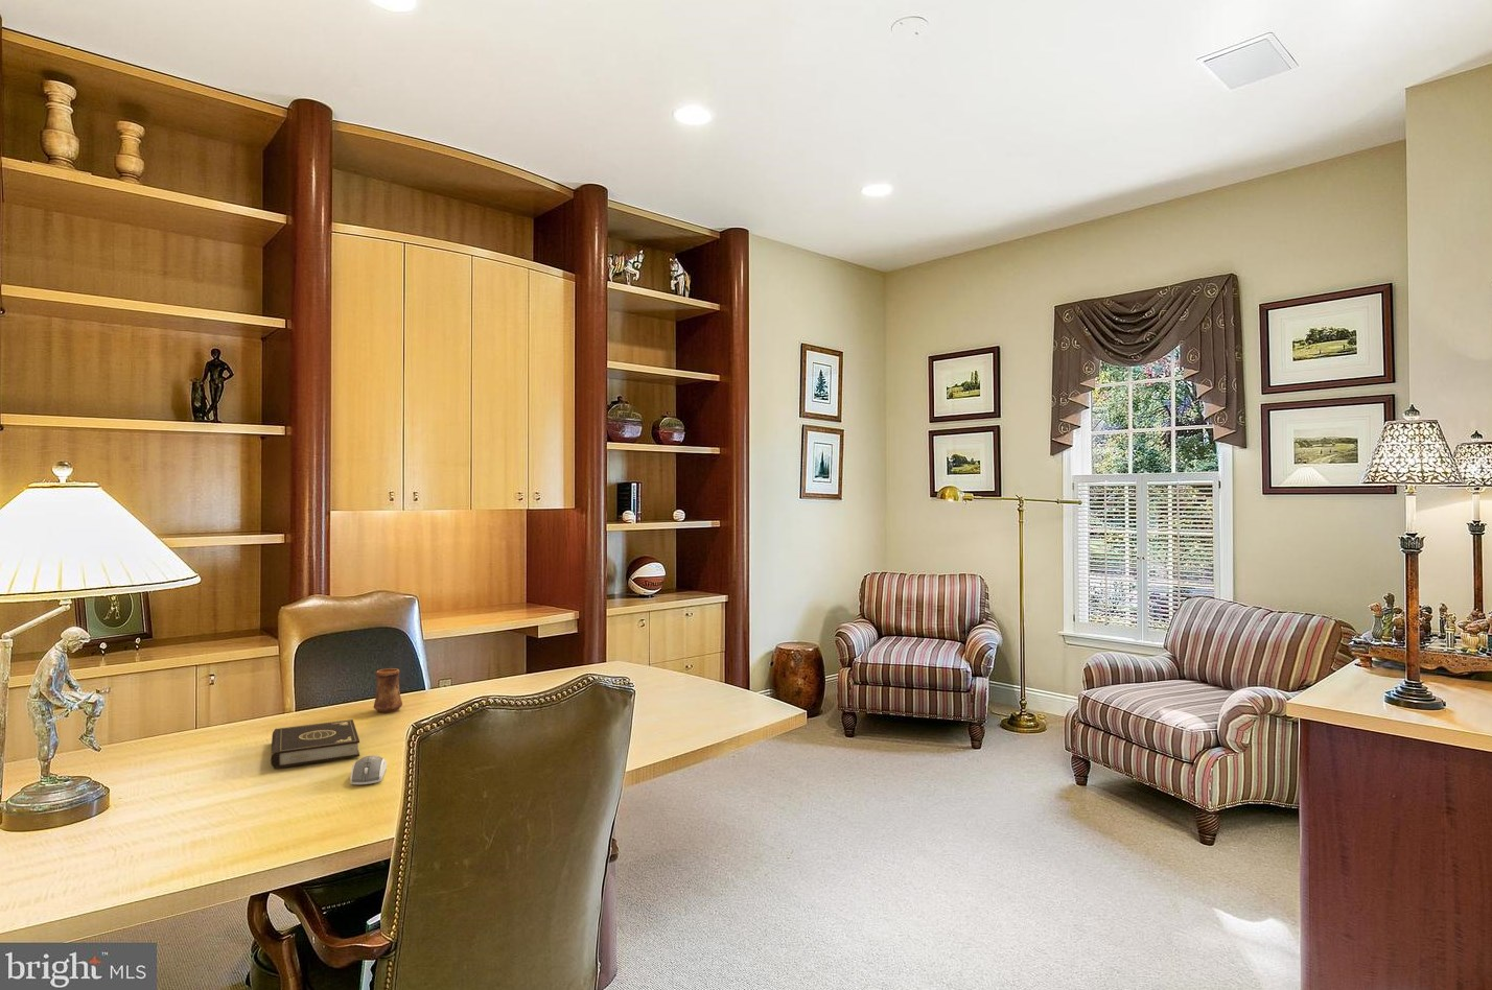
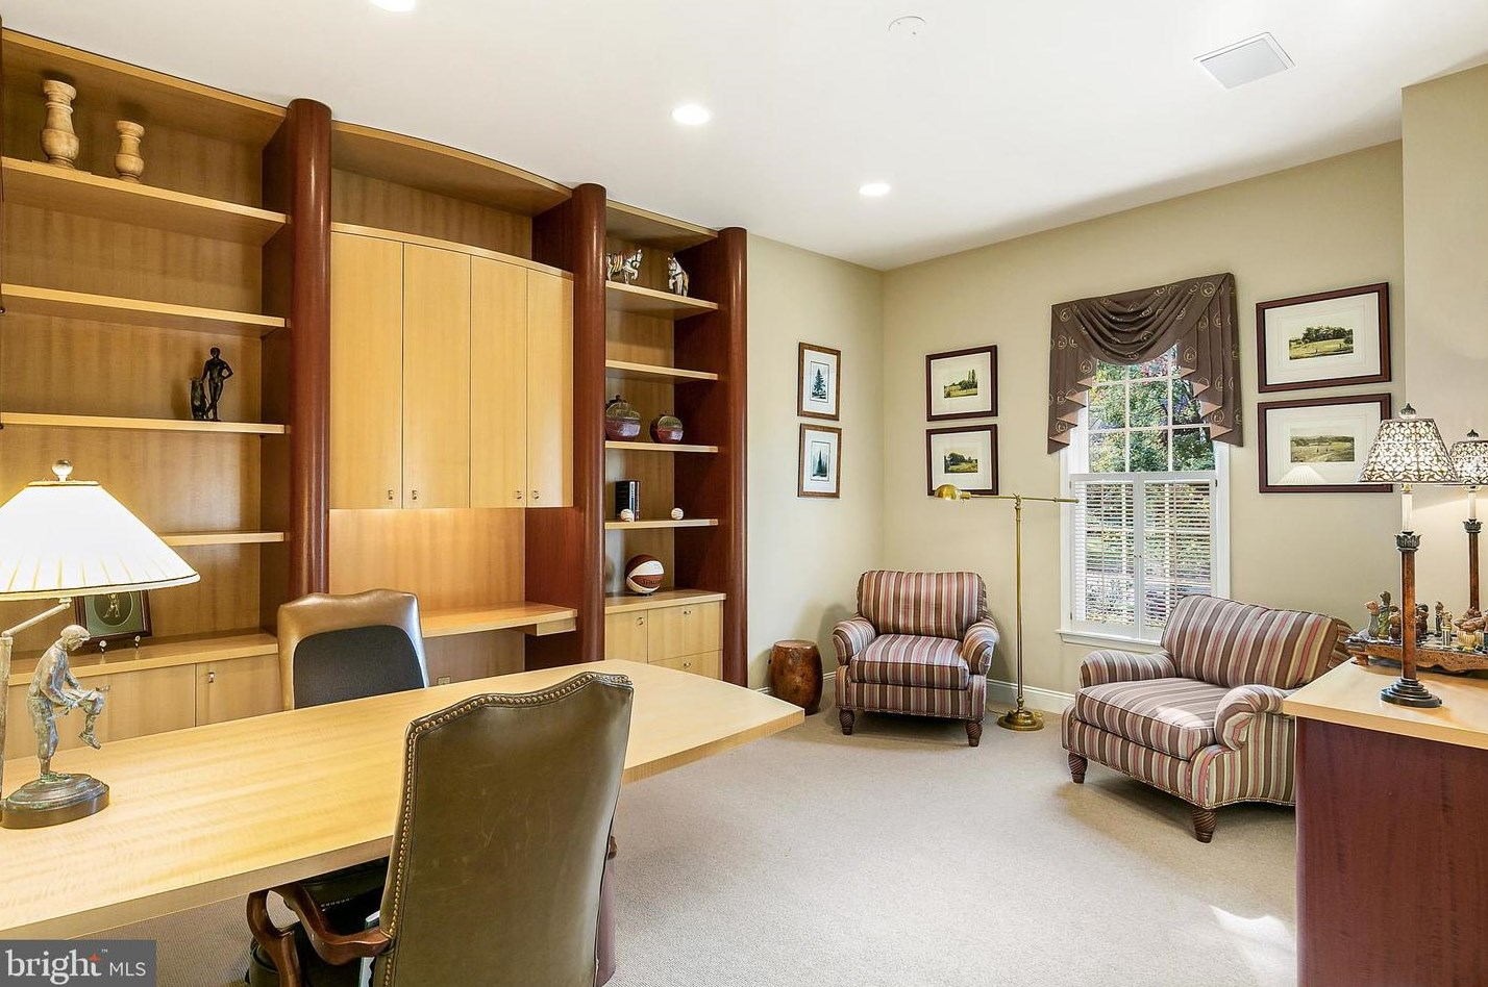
- cup (388, 689)
- book (315, 741)
- computer mouse (369, 766)
